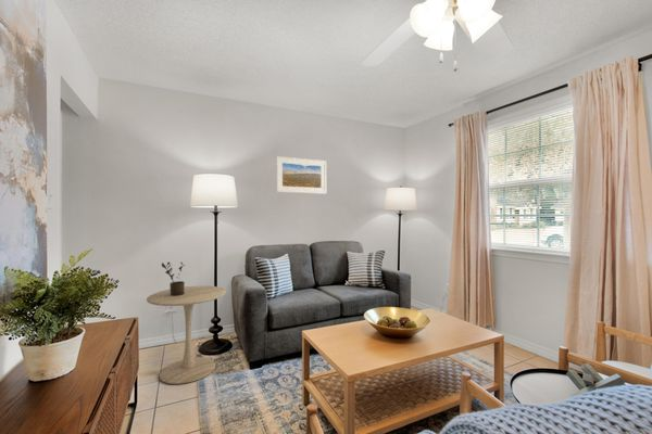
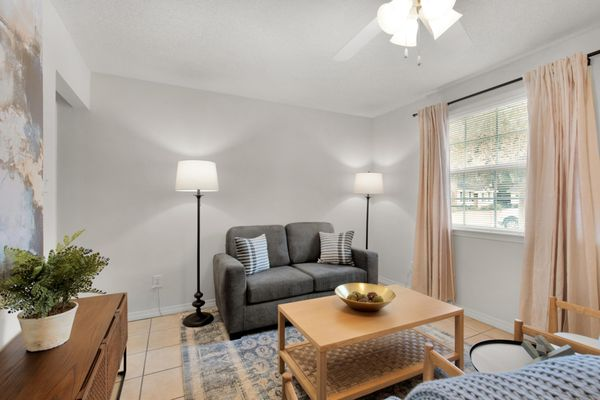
- side table (188, 331)
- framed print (302, 176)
- potted plant (177, 277)
